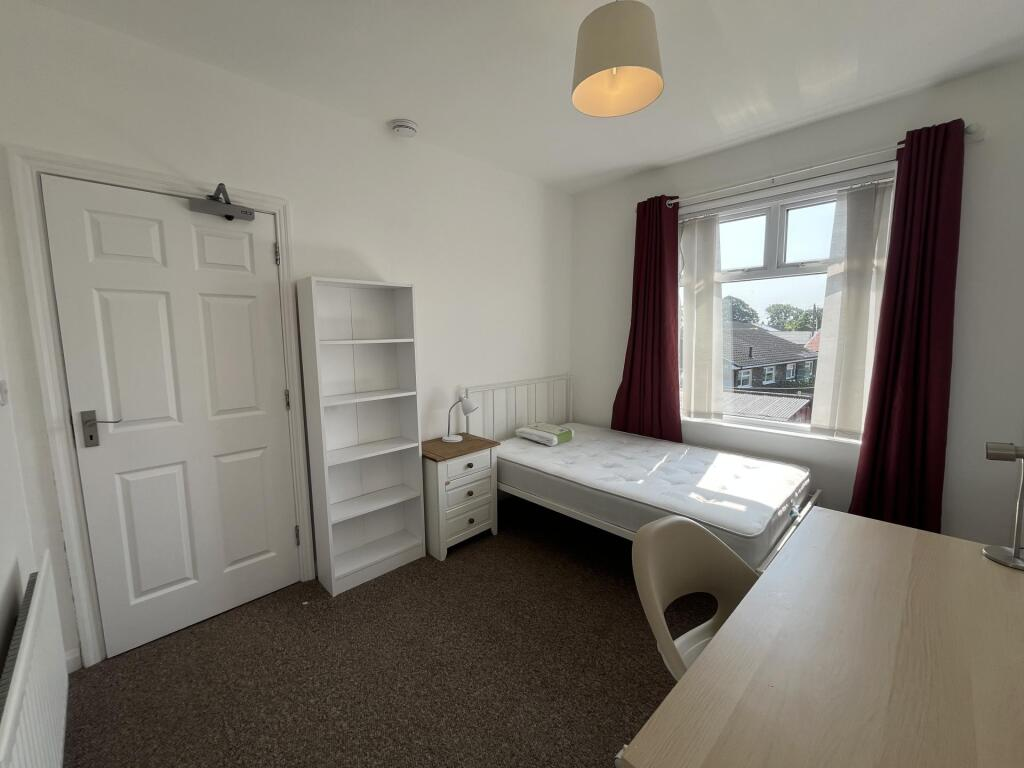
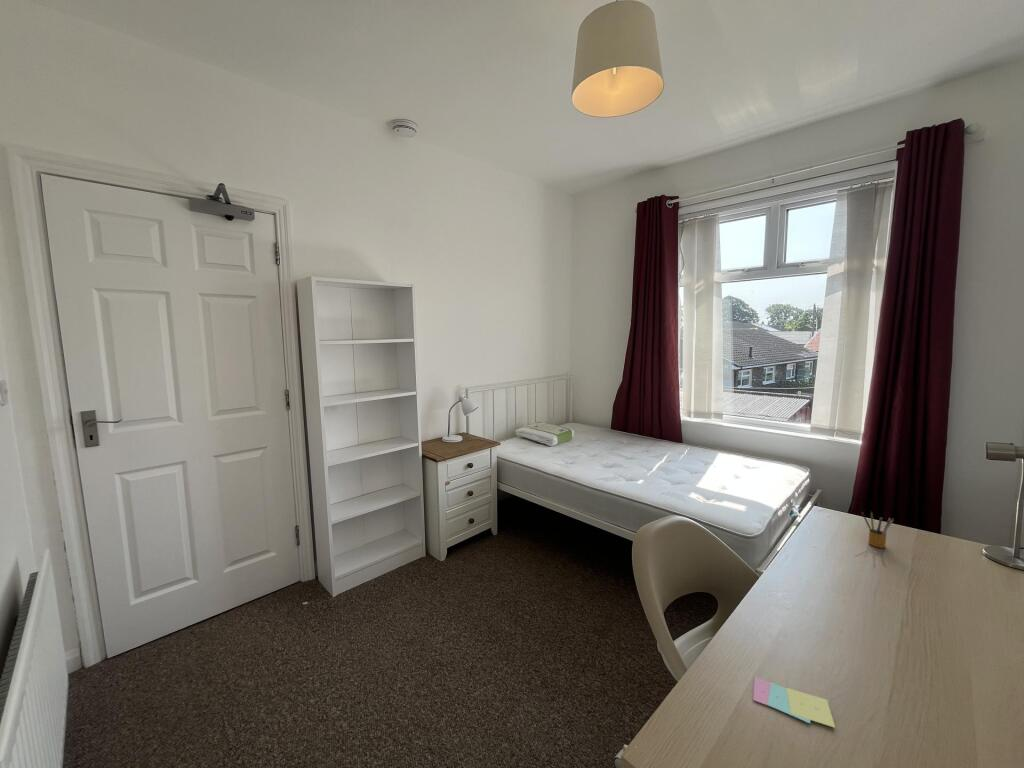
+ sticky notes (791, 701)
+ pencil box (877, 528)
